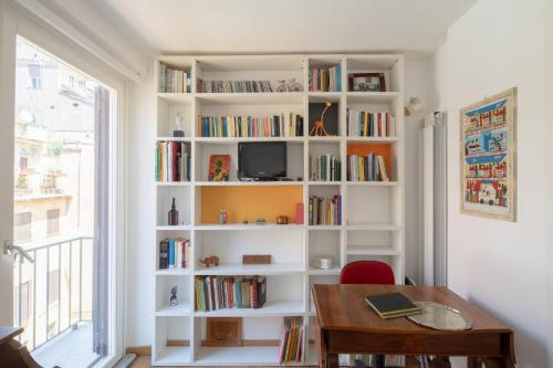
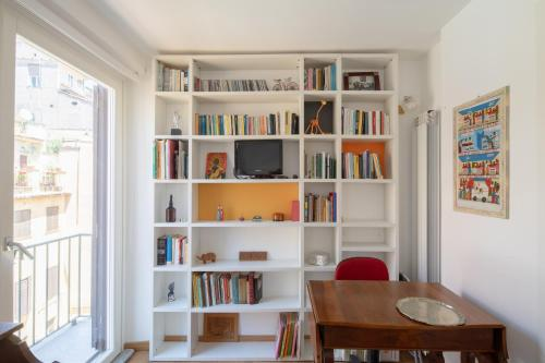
- notepad (392, 304)
